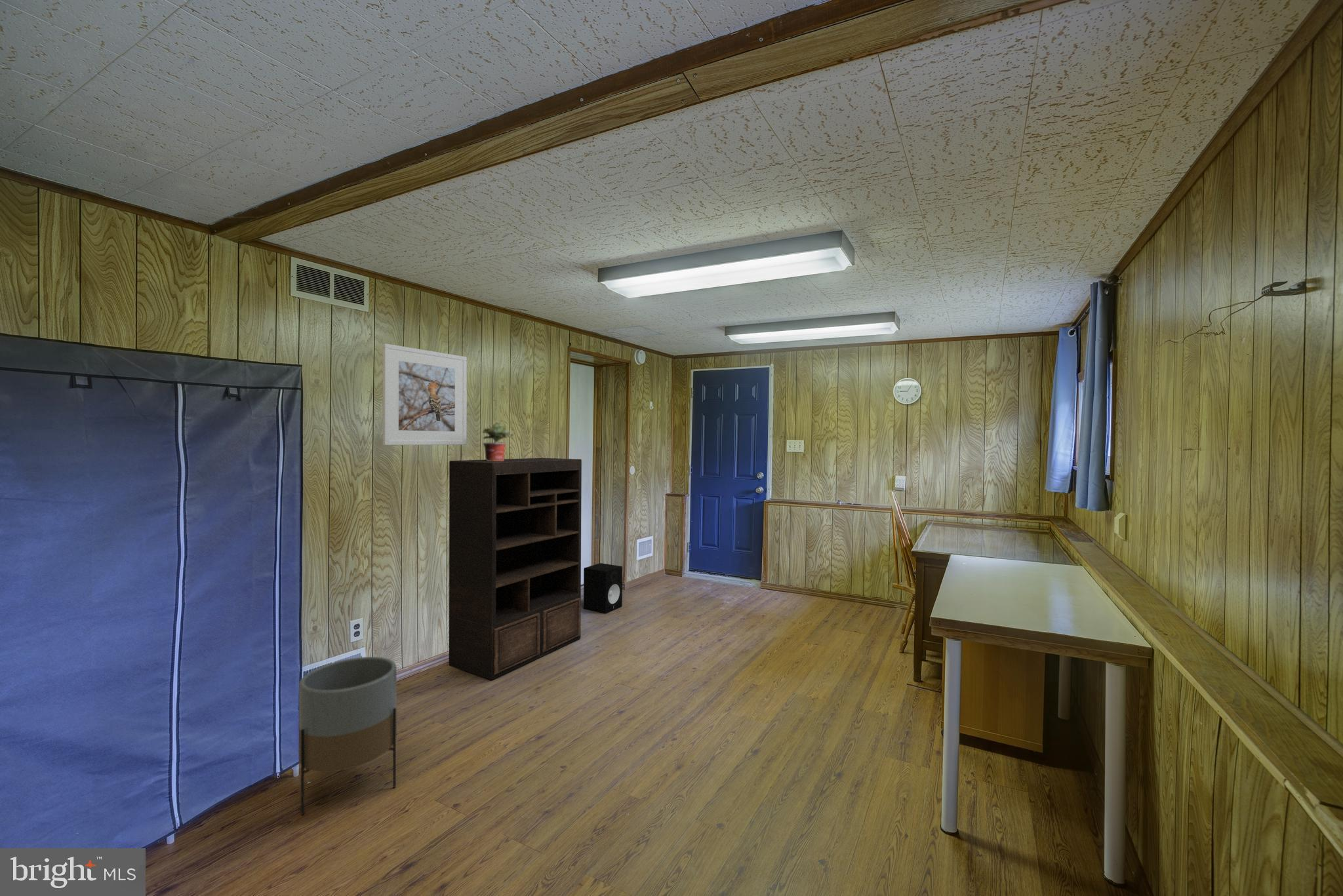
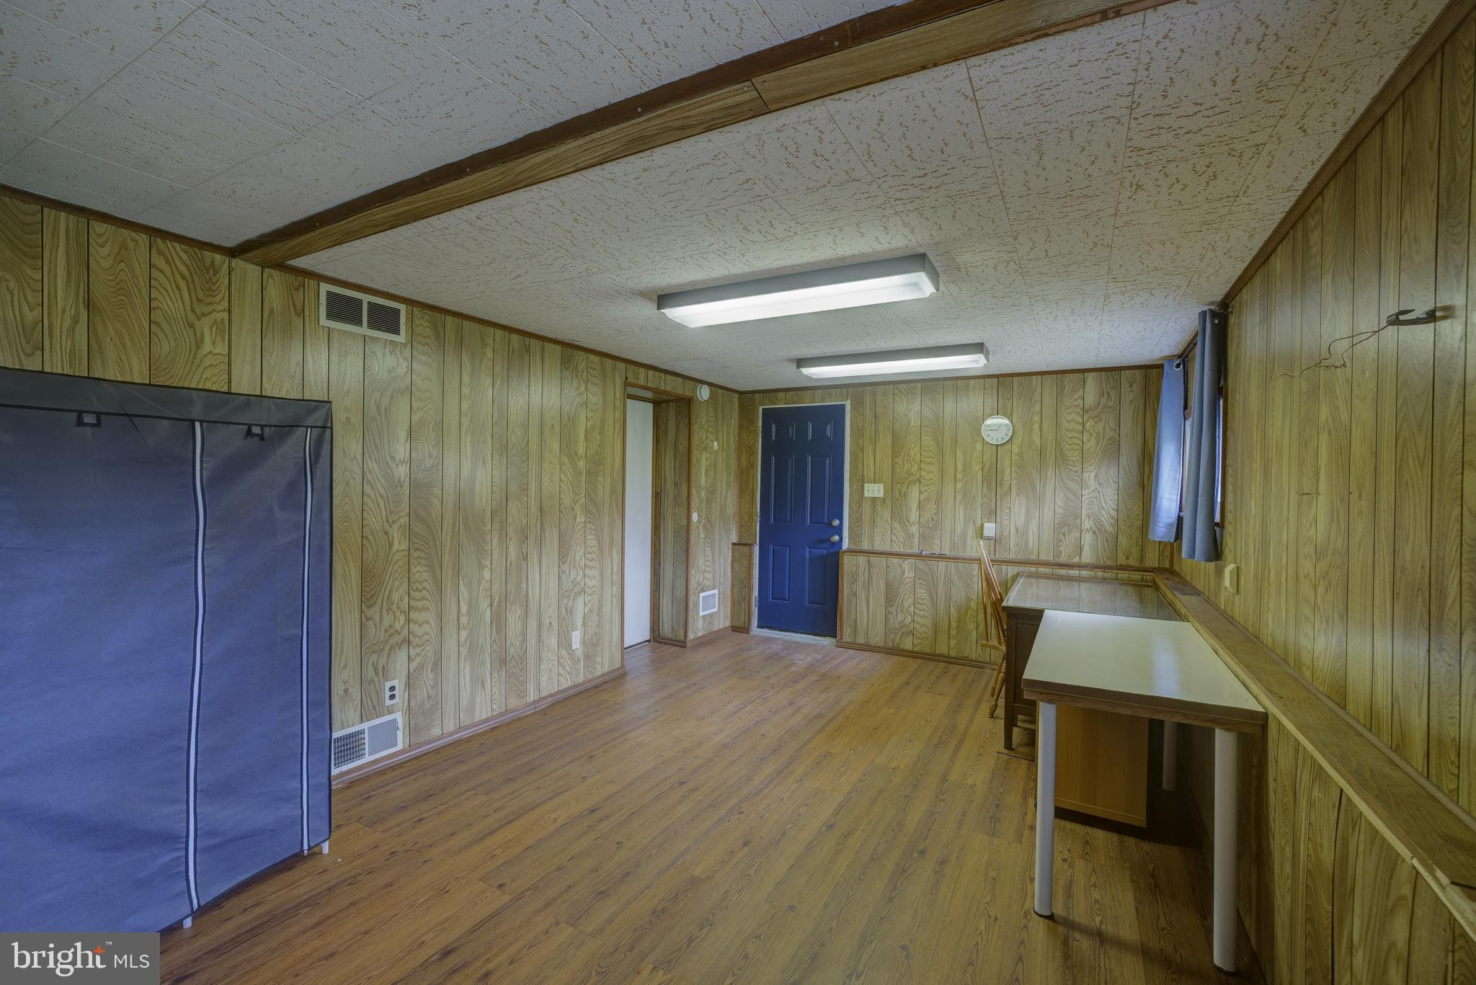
- potted plant (498, 440)
- speaker (603, 587)
- bookshelf (520, 556)
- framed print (428, 398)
- planter (348, 731)
